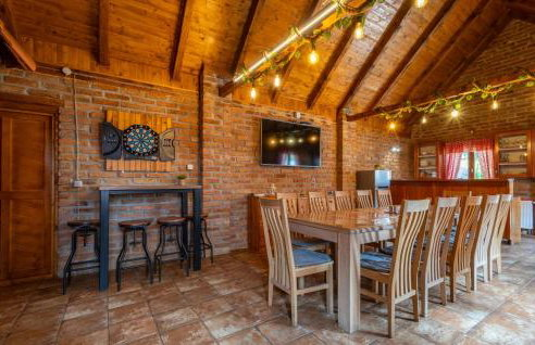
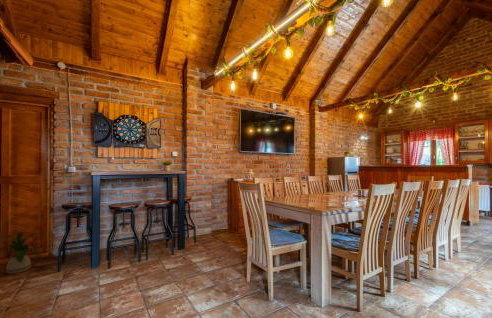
+ house plant (21, 248)
